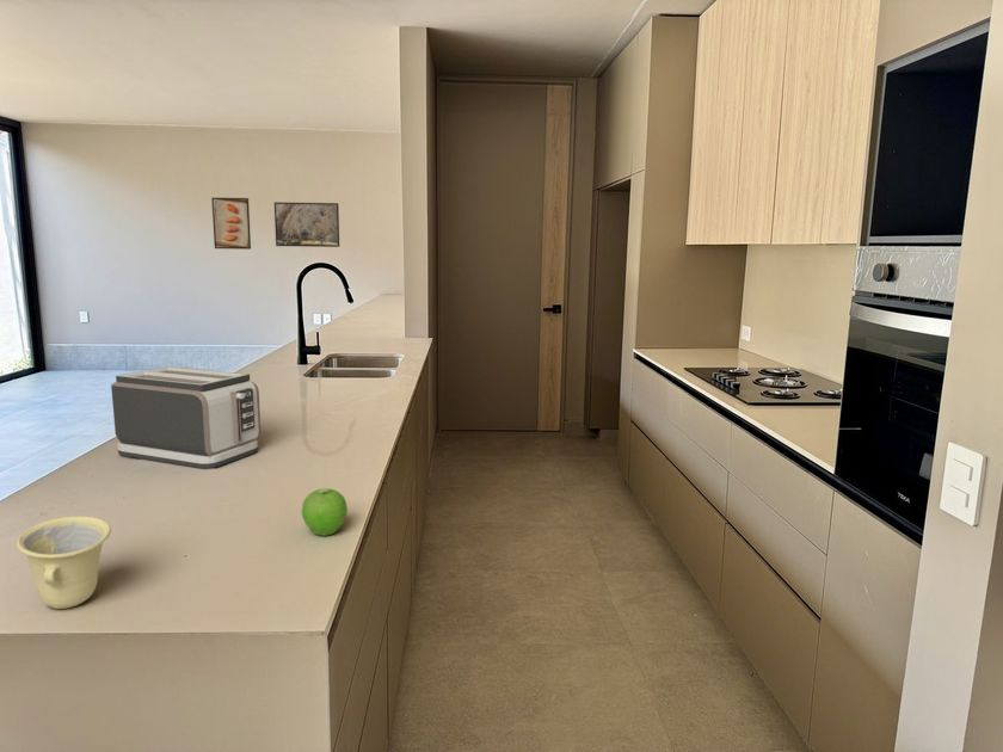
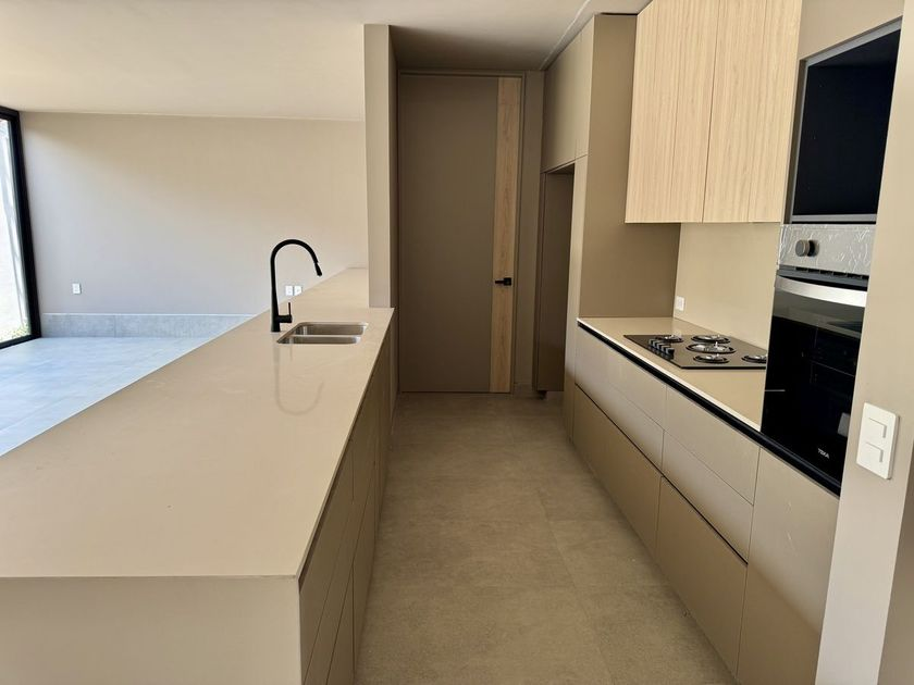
- fruit (324, 512)
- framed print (230, 223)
- cup (68, 567)
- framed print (307, 224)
- toaster (190, 414)
